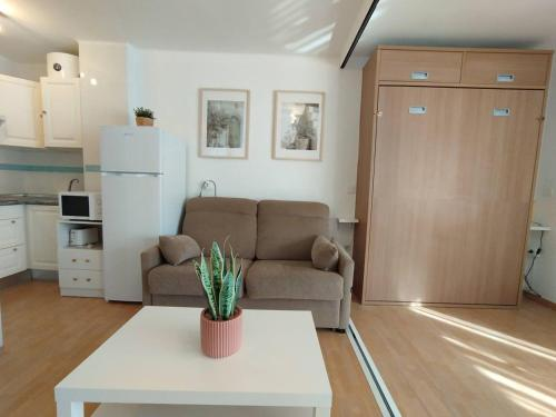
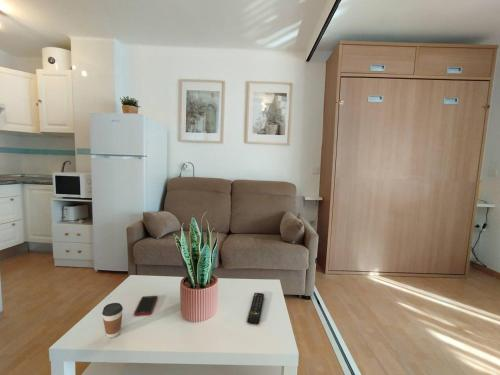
+ coffee cup (113, 320)
+ remote control (256, 307)
+ cell phone (146, 305)
